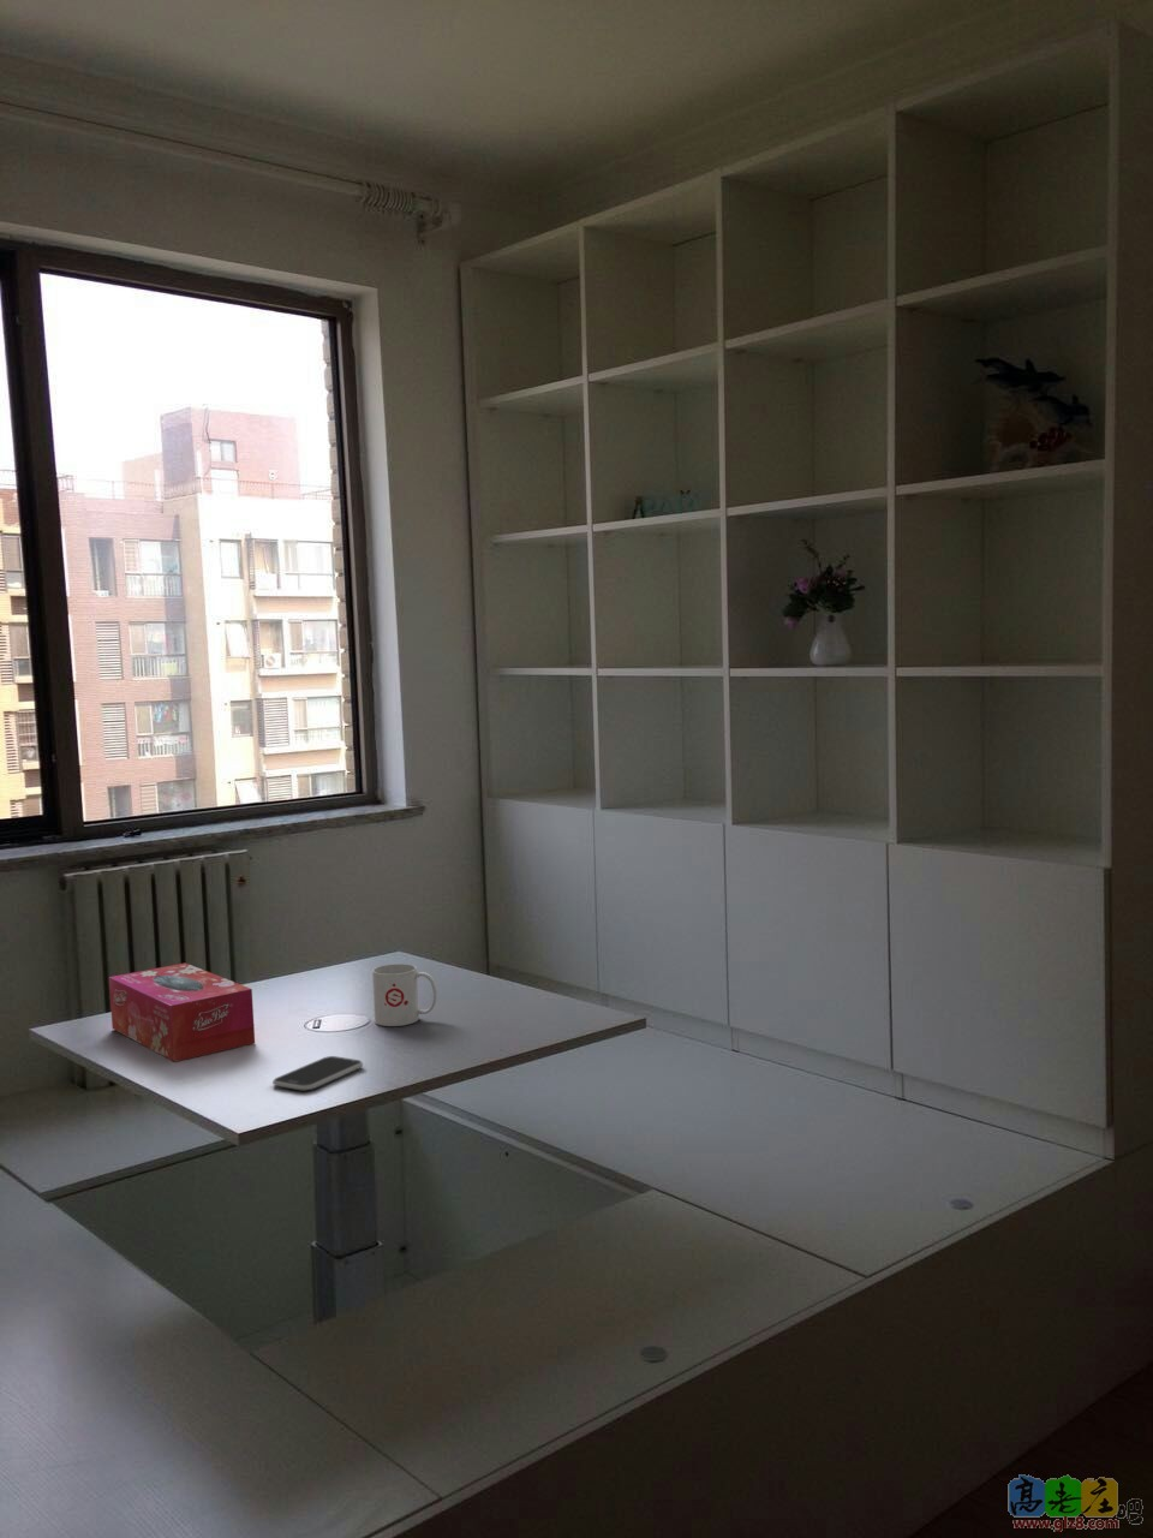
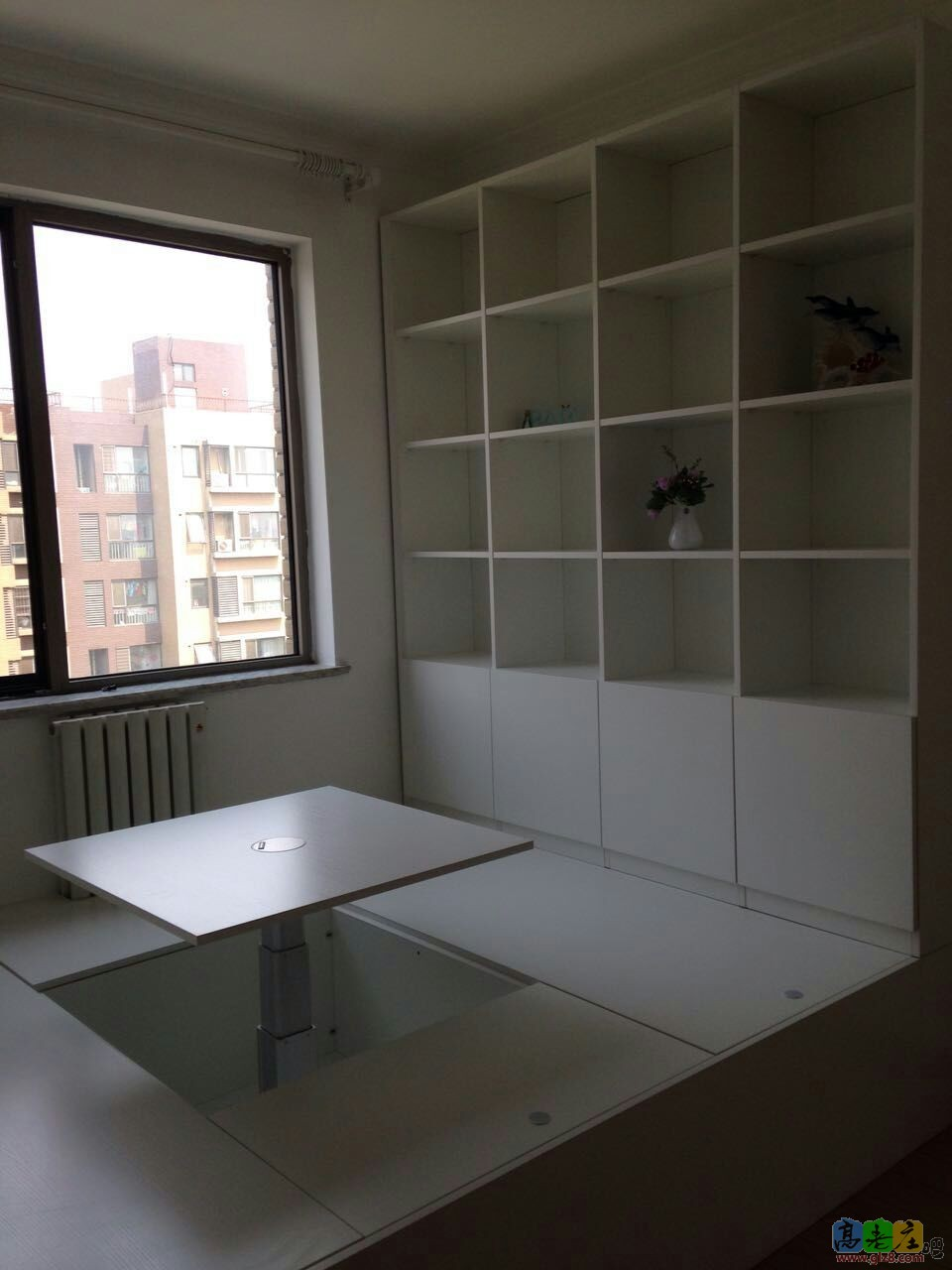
- tissue box (180, 1009)
- smartphone (319, 1073)
- mug (405, 994)
